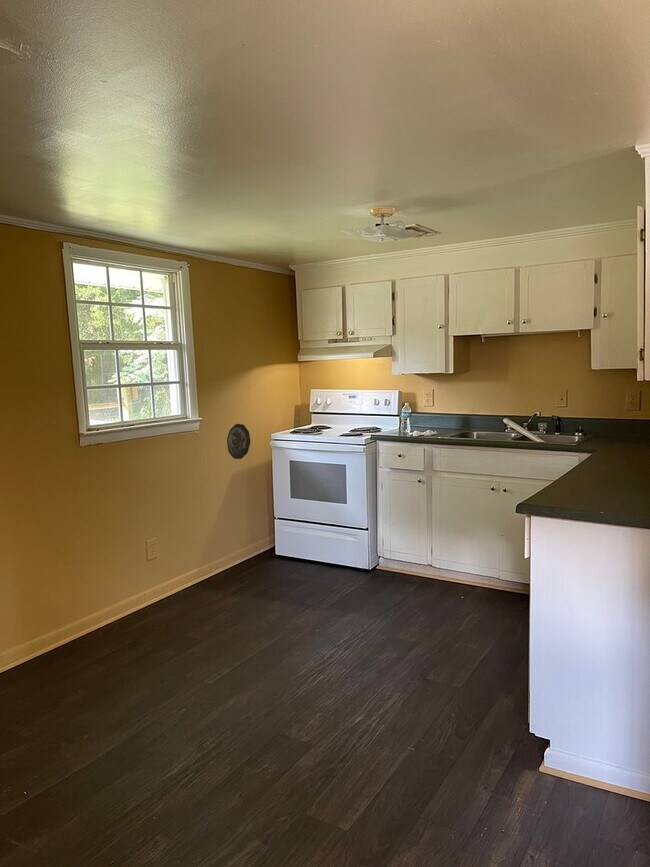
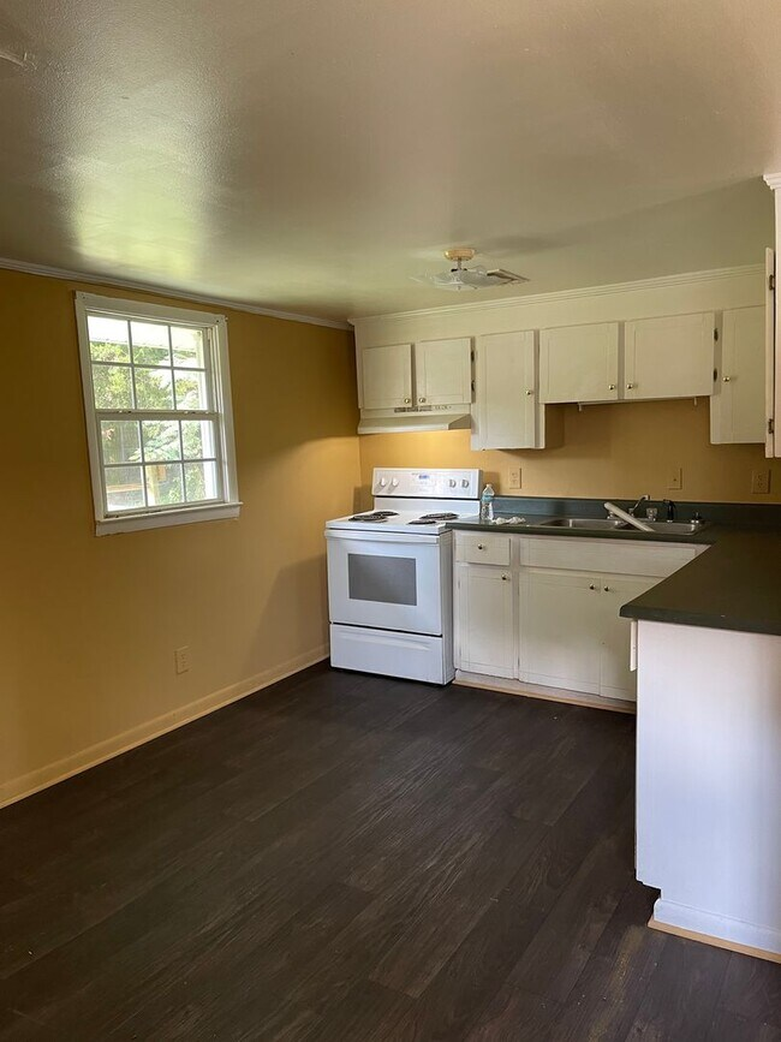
- decorative plate (237, 441)
